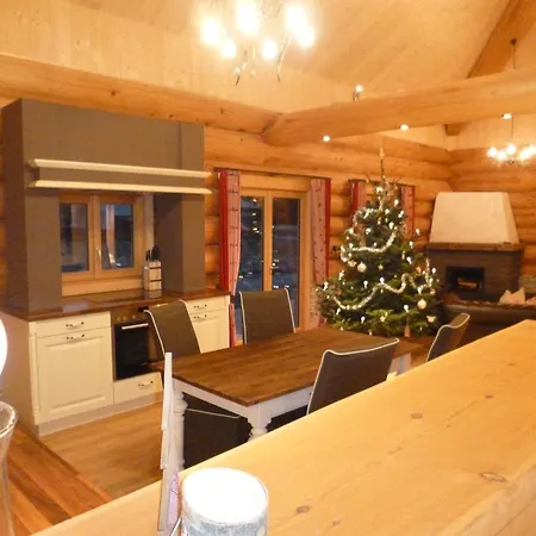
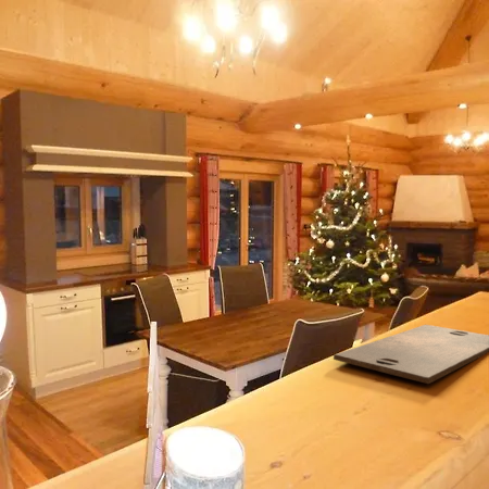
+ cutting board (426, 348)
